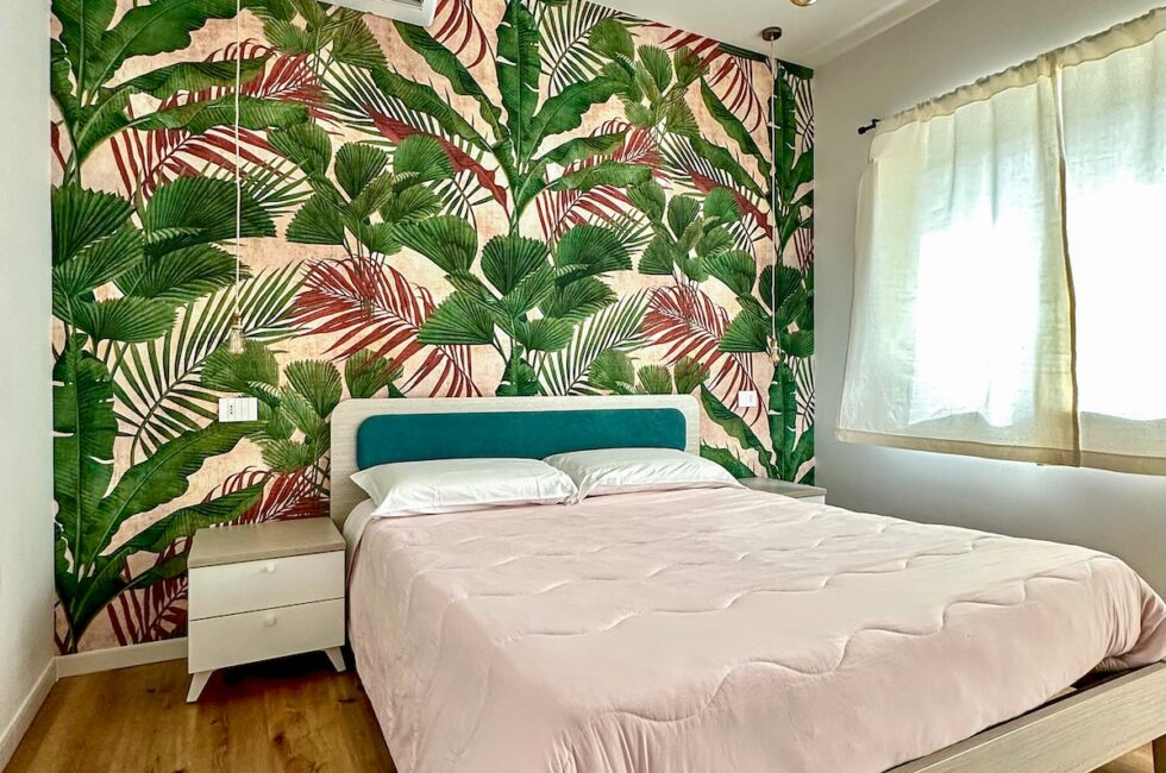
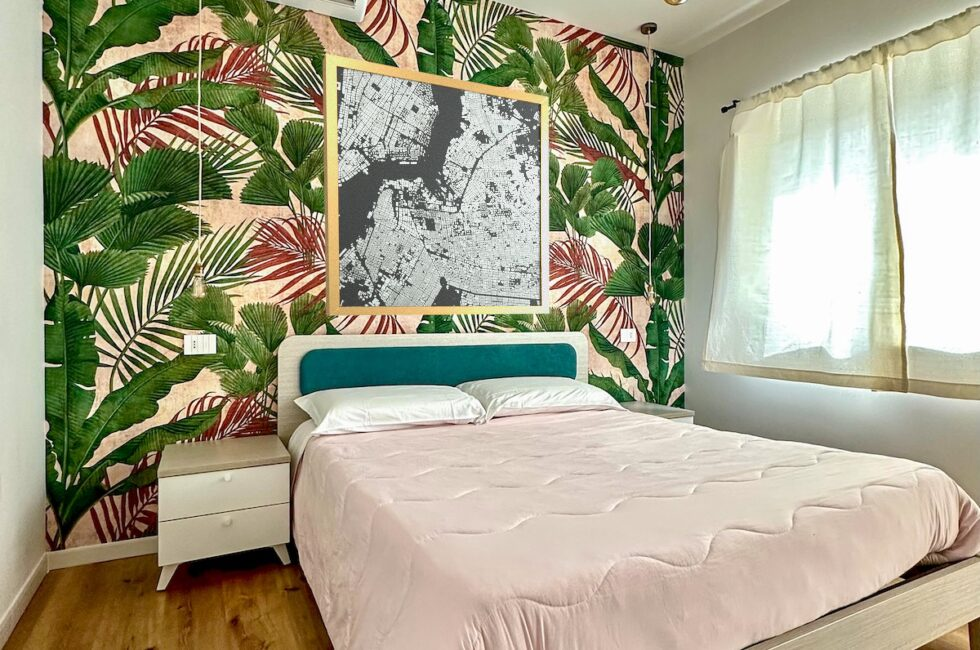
+ wall art (445, 198)
